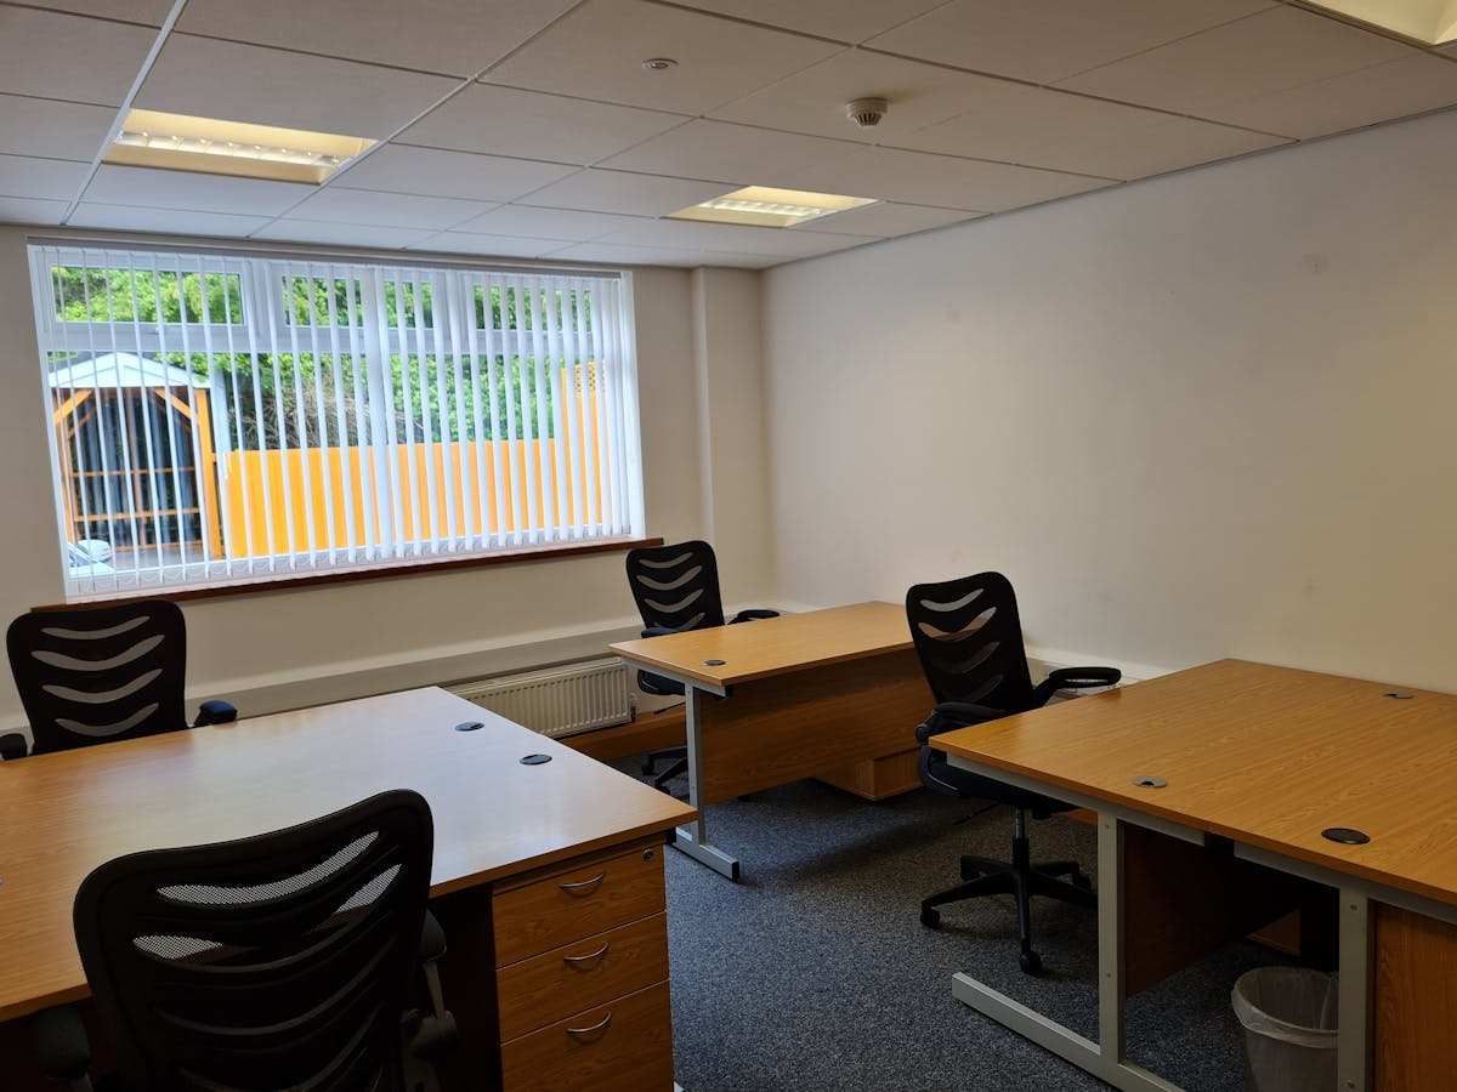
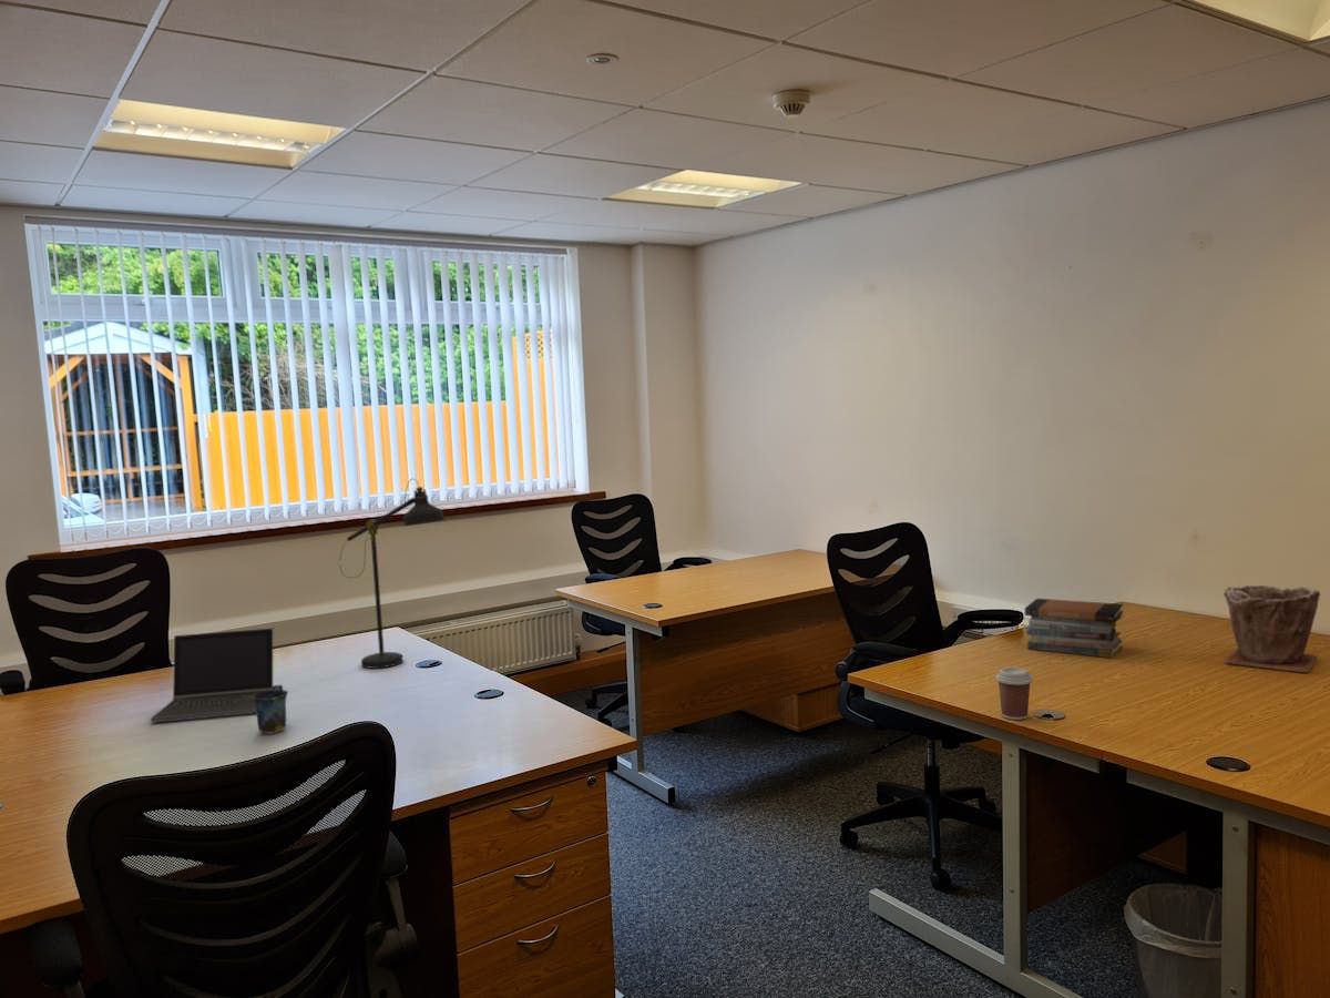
+ book stack (1073, 627)
+ desk lamp (378, 576)
+ laptop computer (214, 673)
+ coffee cup (1014, 693)
+ plant pot (1270, 623)
+ mug (275, 709)
